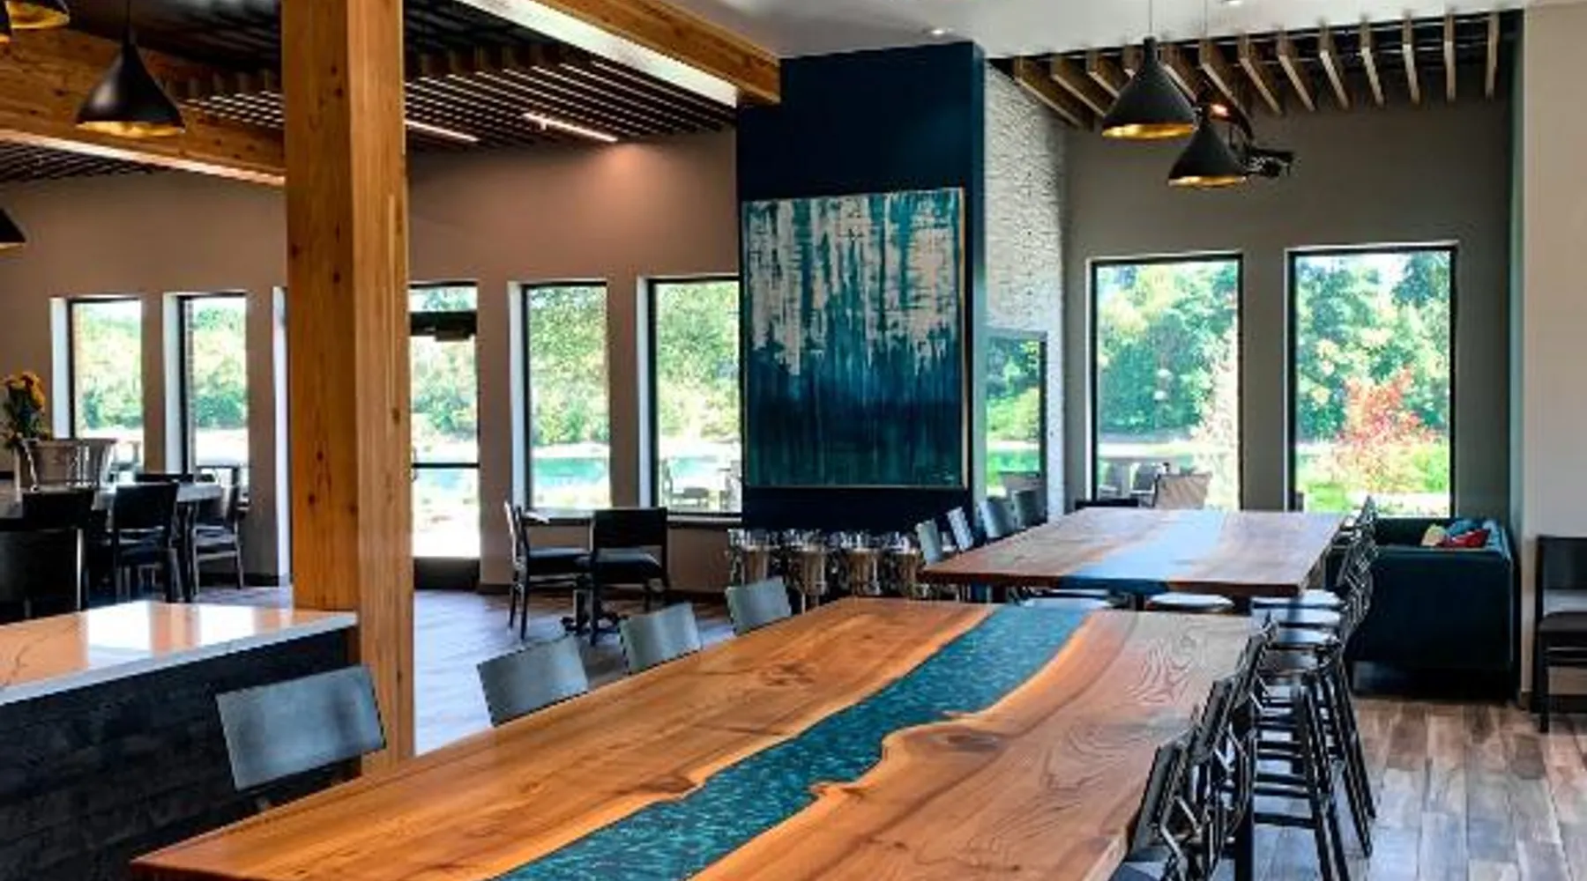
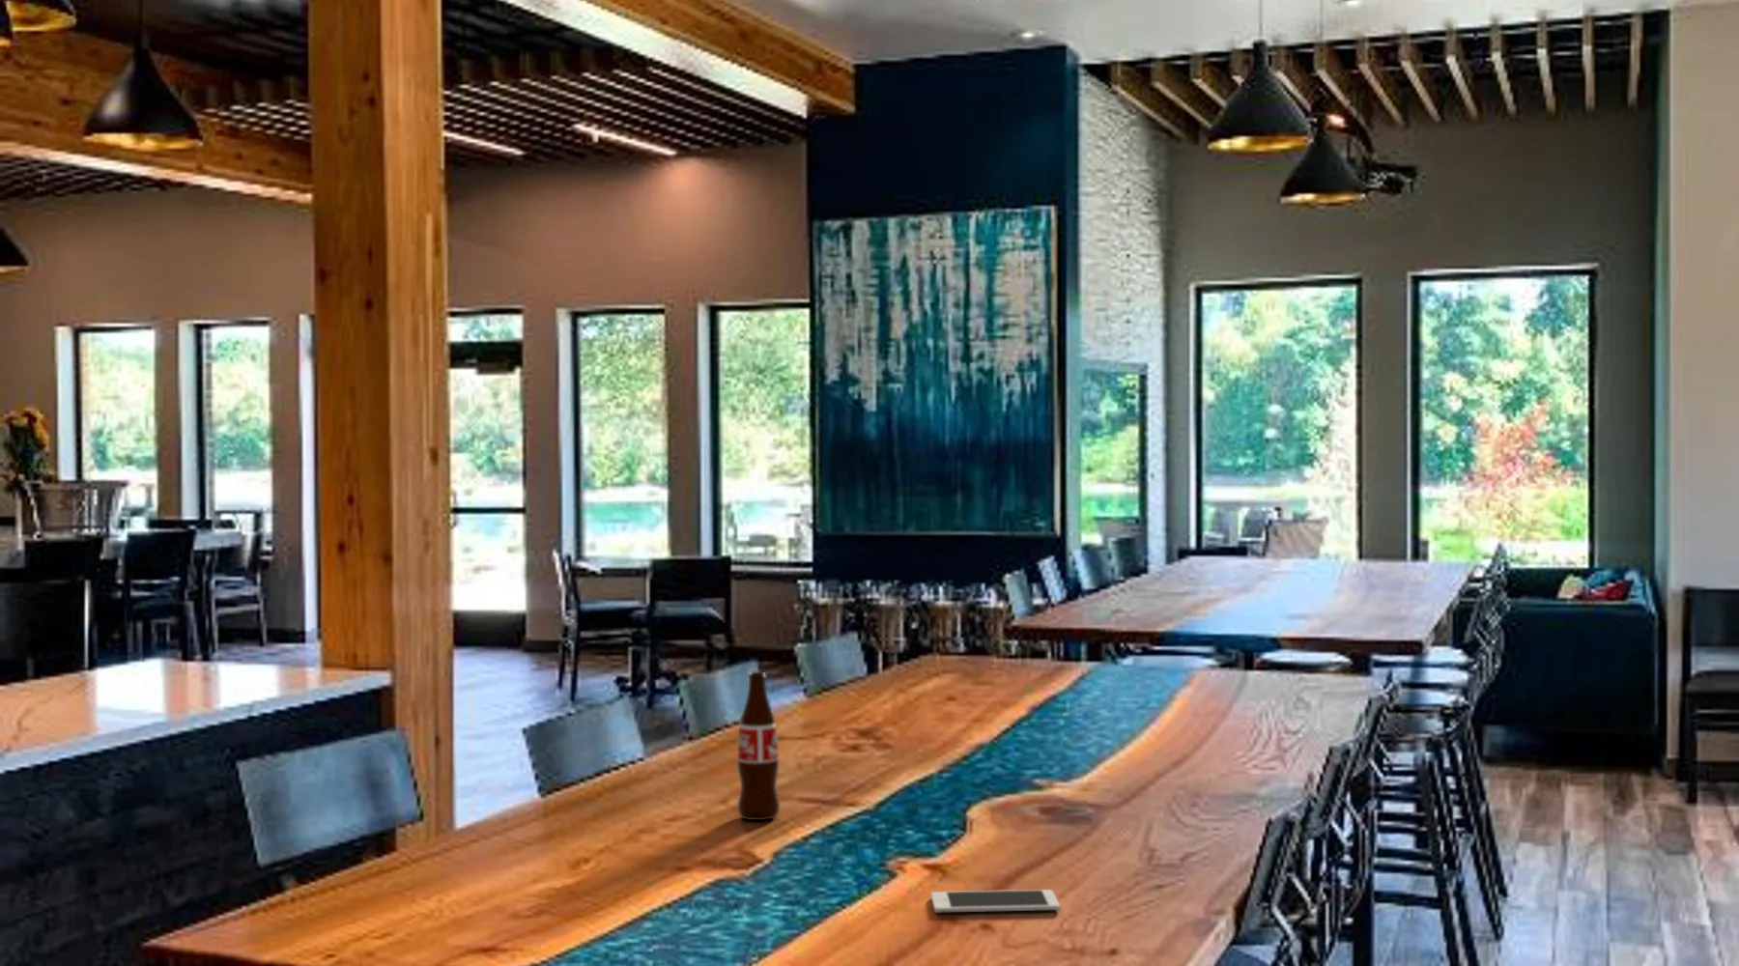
+ bottle (758, 745)
+ cell phone (994, 901)
